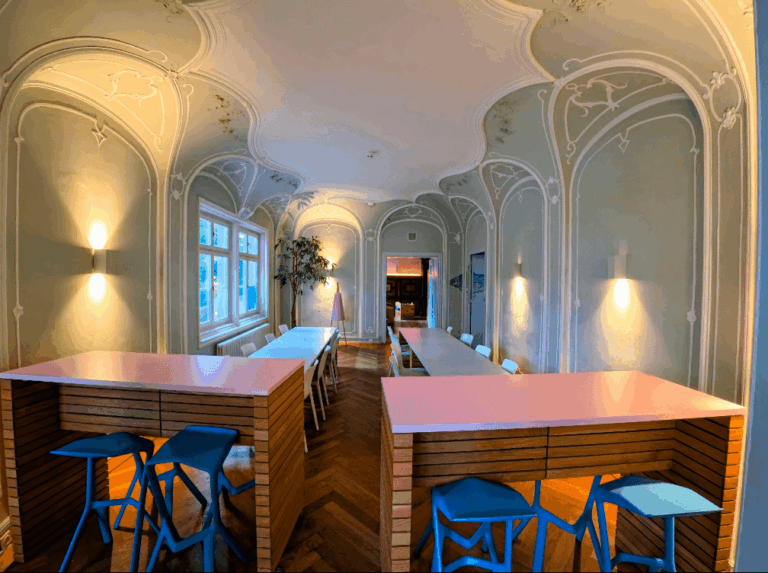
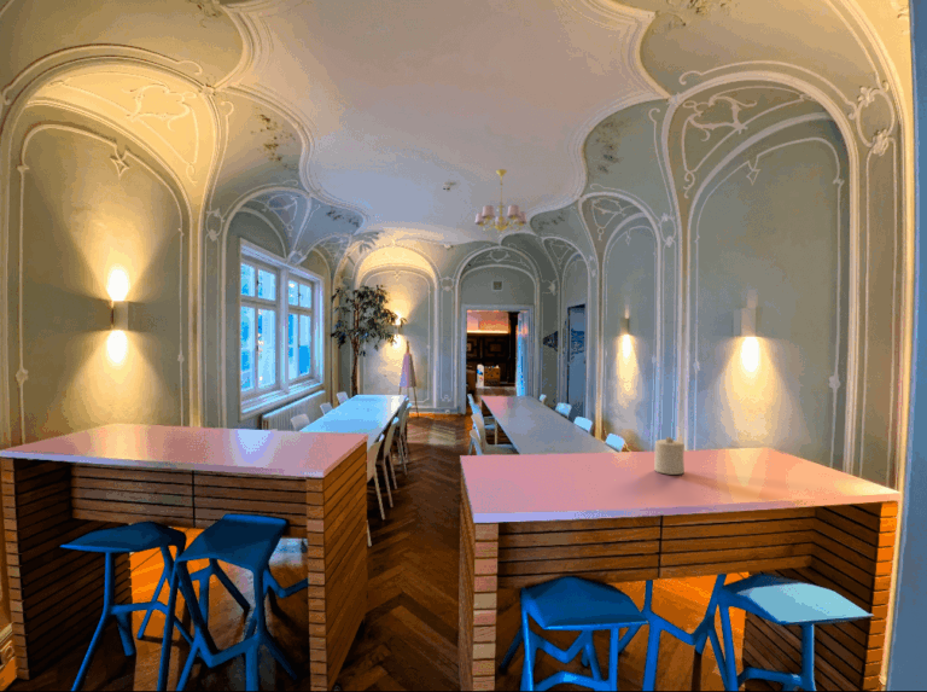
+ chandelier (501, 204)
+ candle (669, 453)
